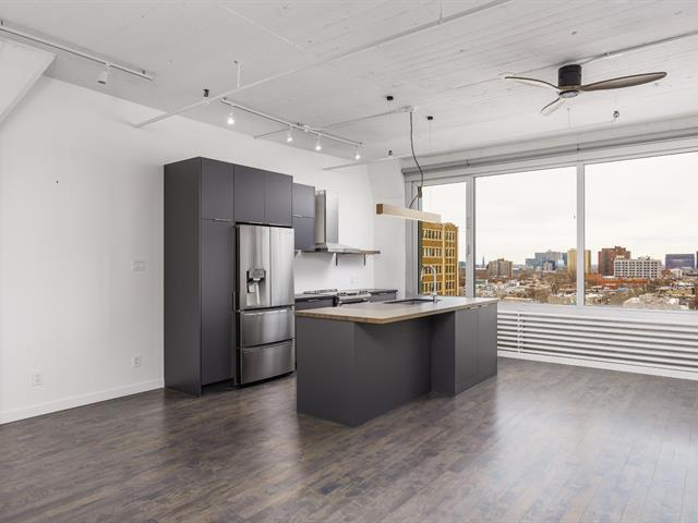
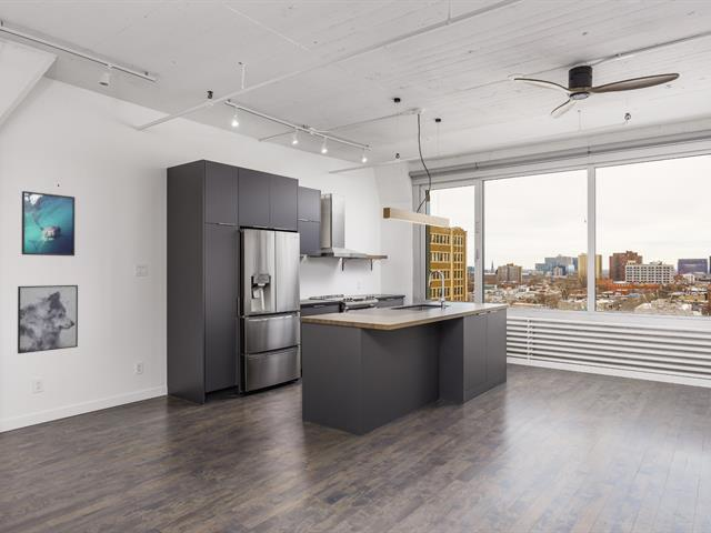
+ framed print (49, 224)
+ wall art (49, 318)
